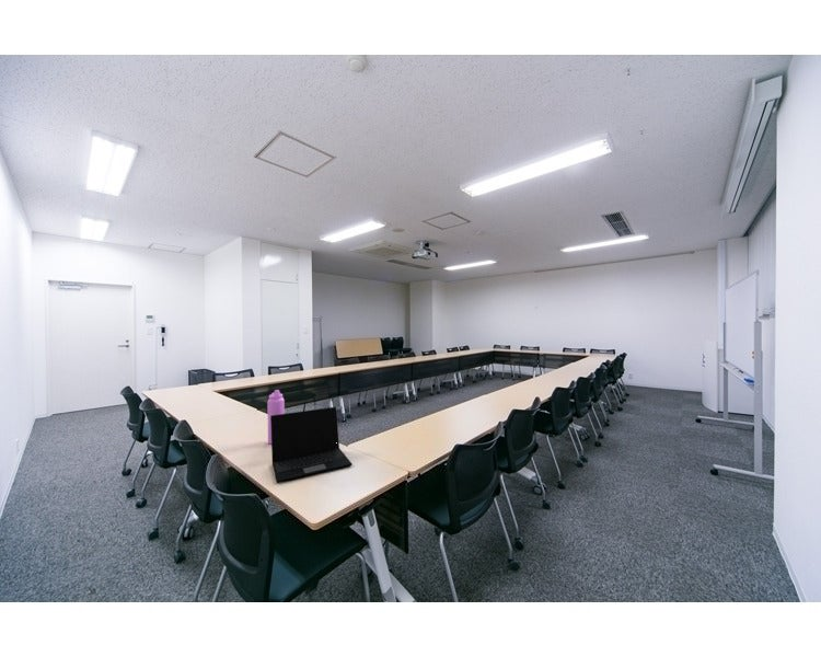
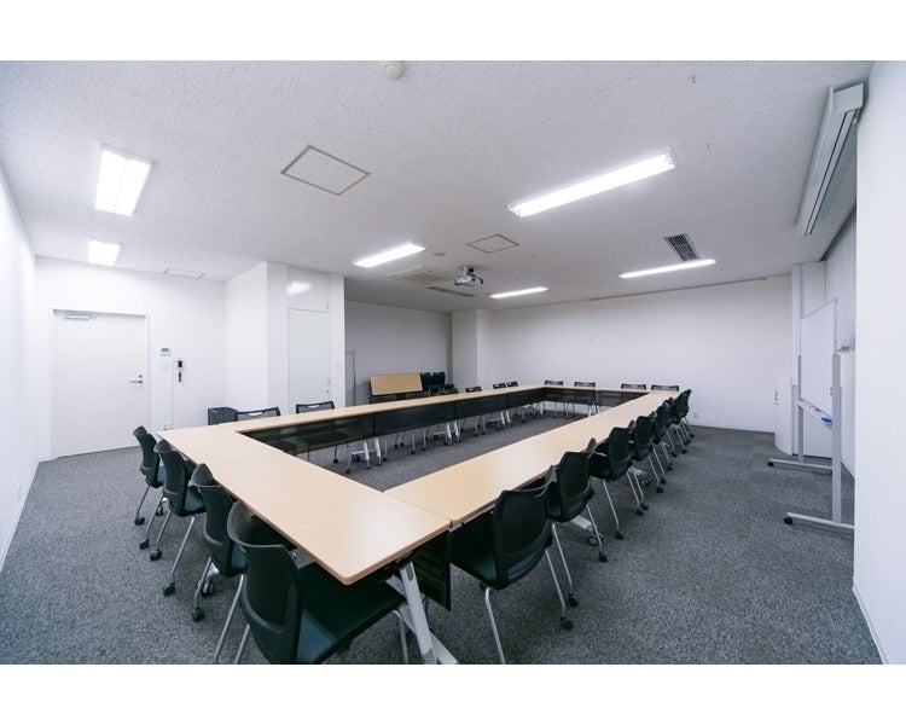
- laptop (310, 439)
- water bottle (276, 414)
